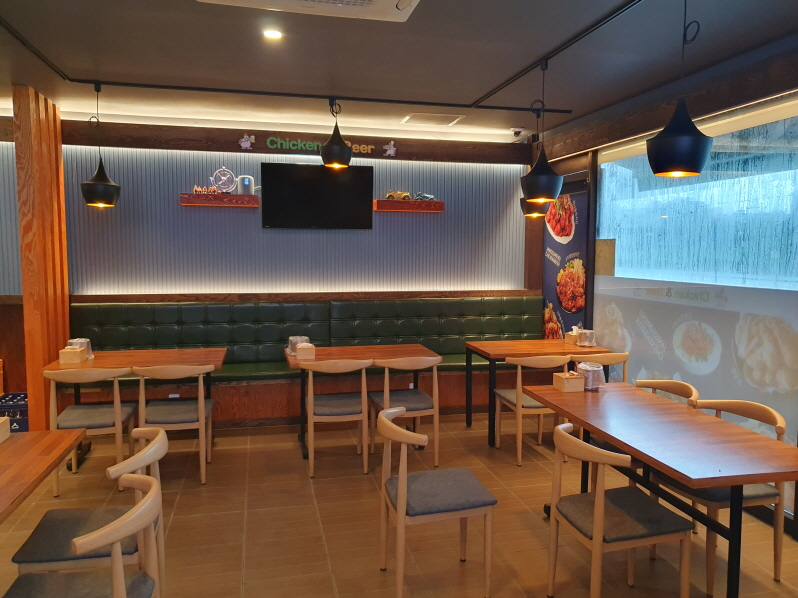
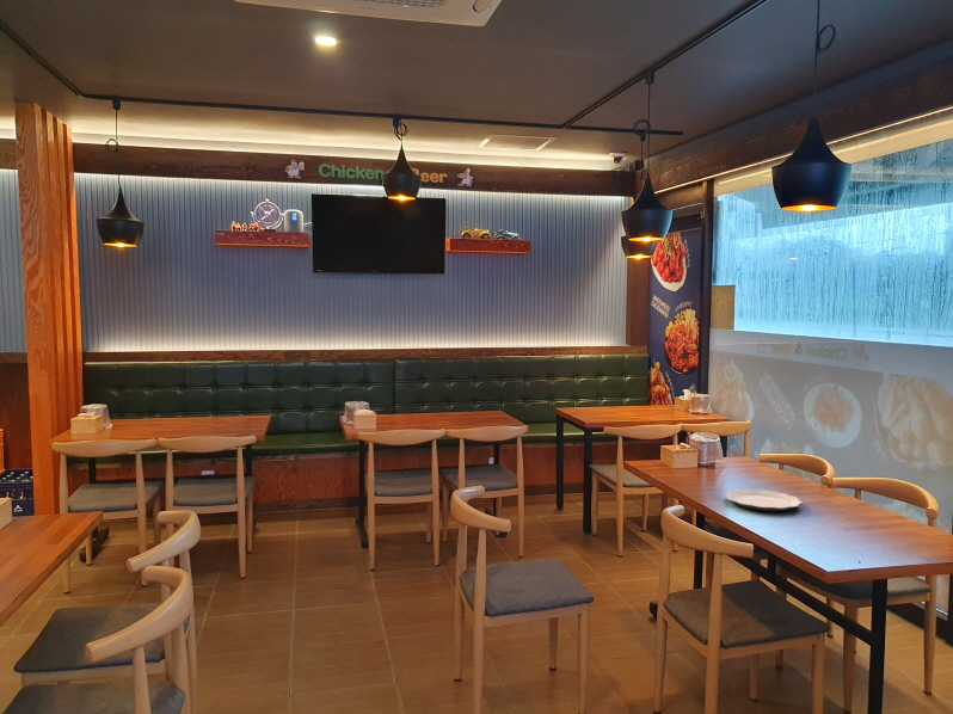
+ plate (762, 500)
